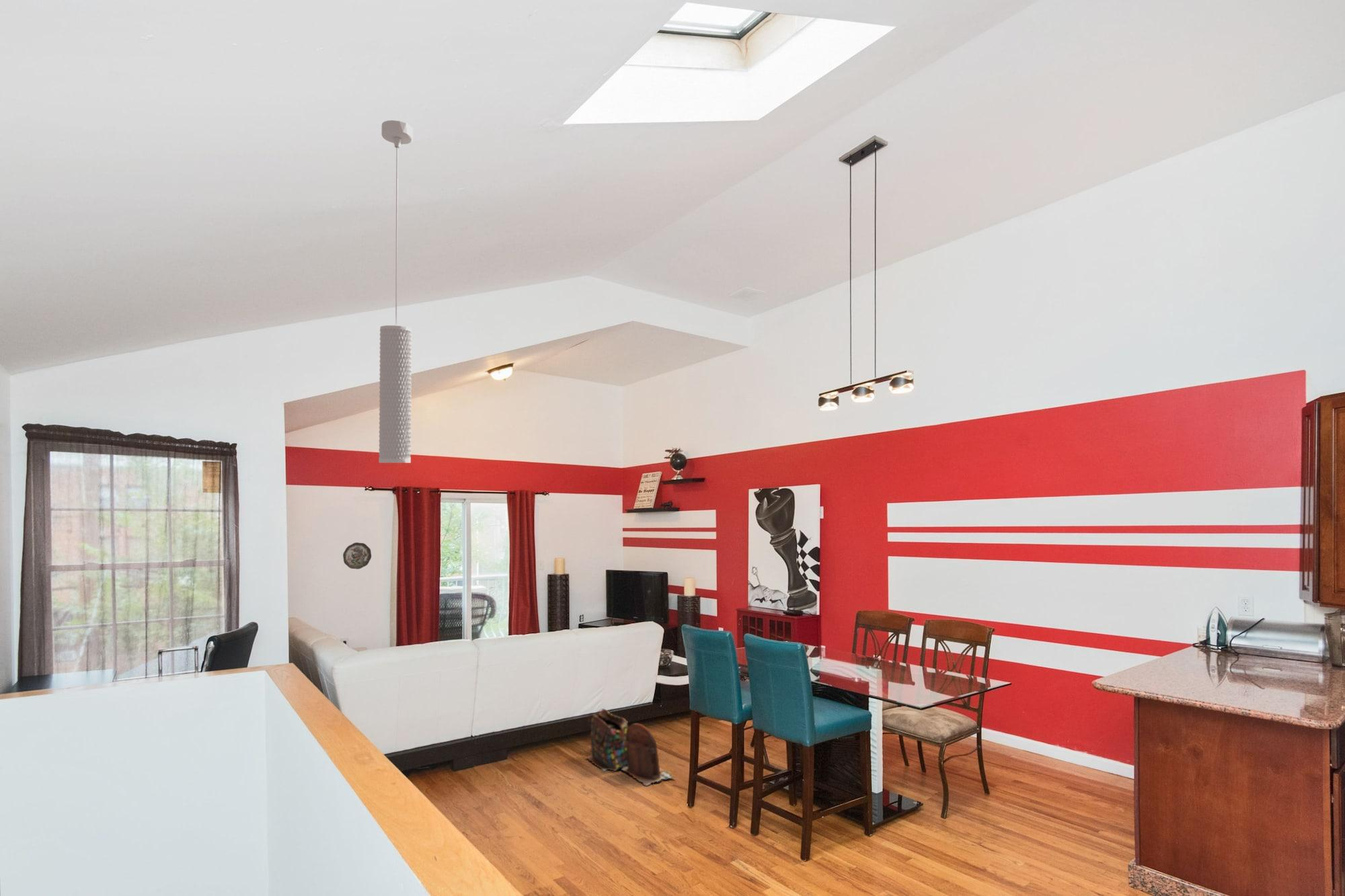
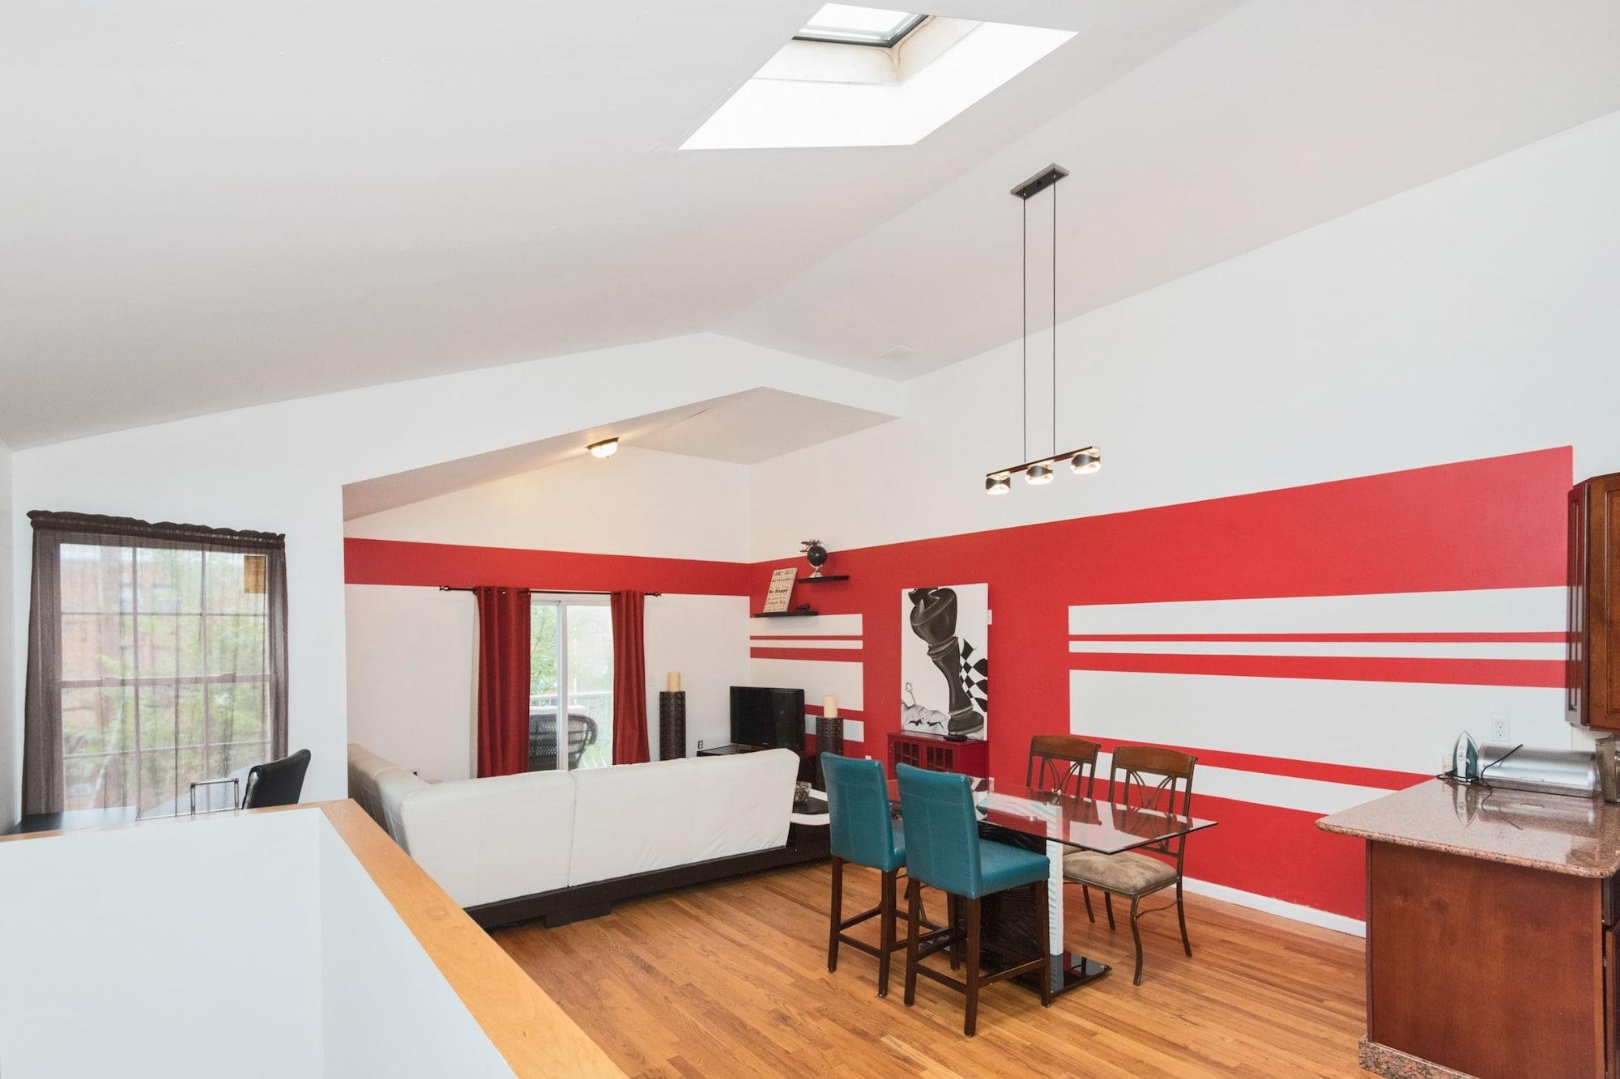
- pendant light (396, 294)
- decorative plate (357, 555)
- bag (627, 741)
